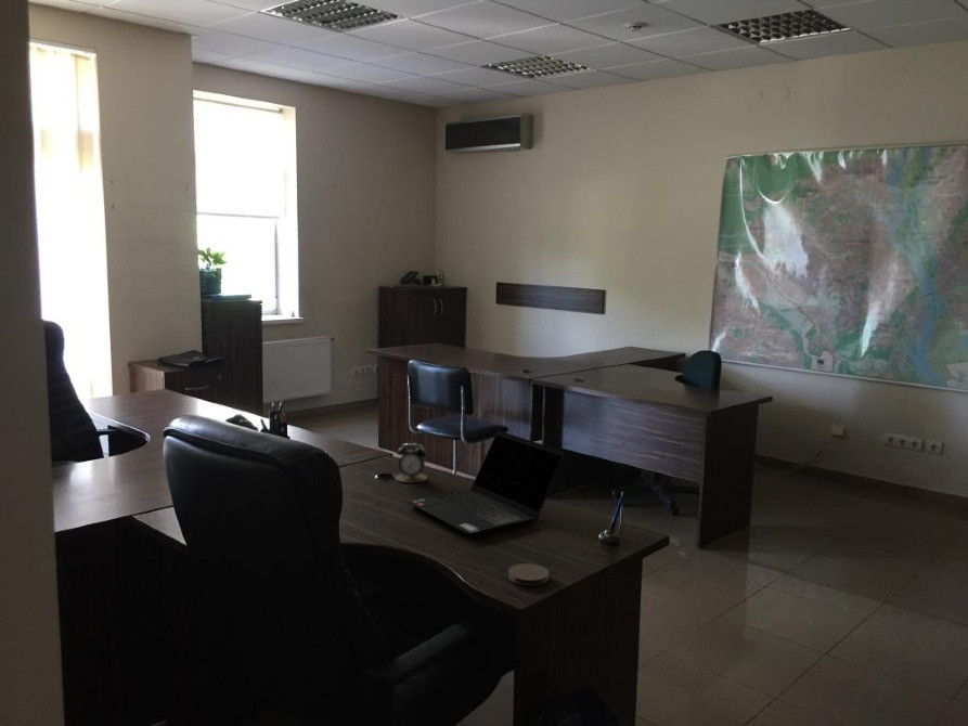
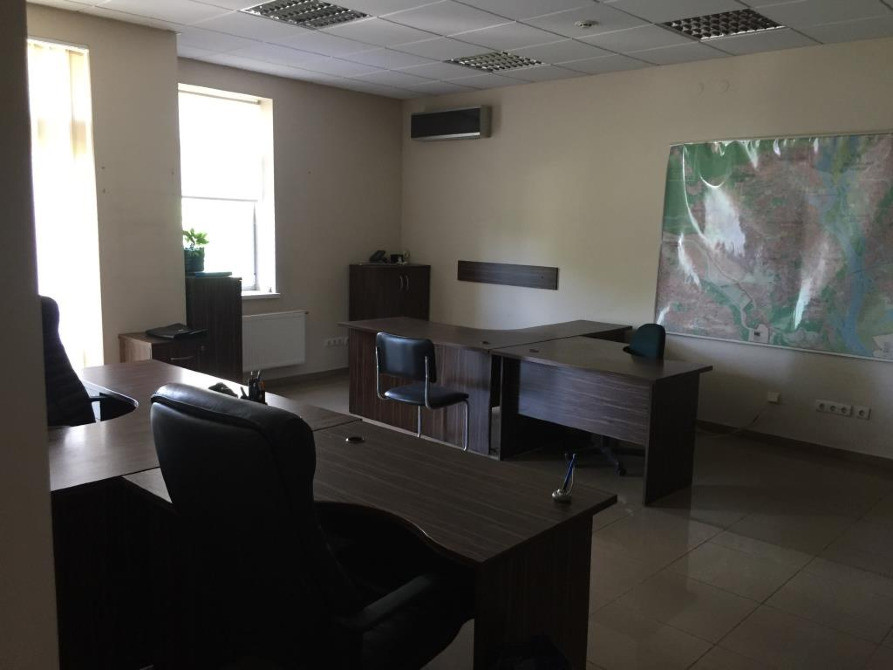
- laptop computer (485, 479)
- coaster (528, 574)
- alarm clock (411, 461)
